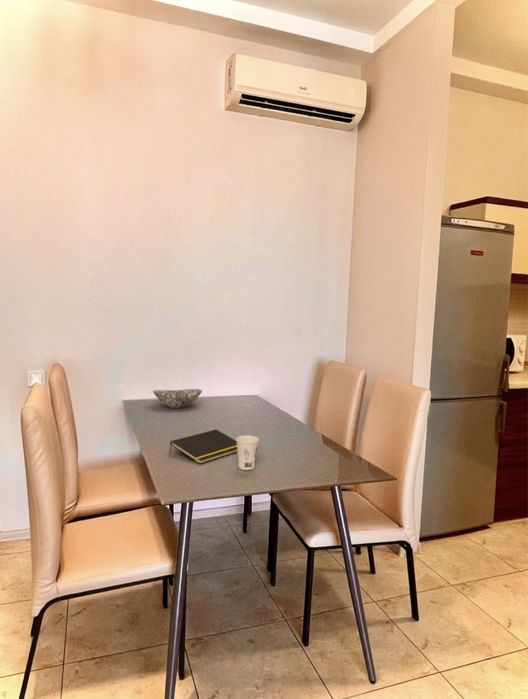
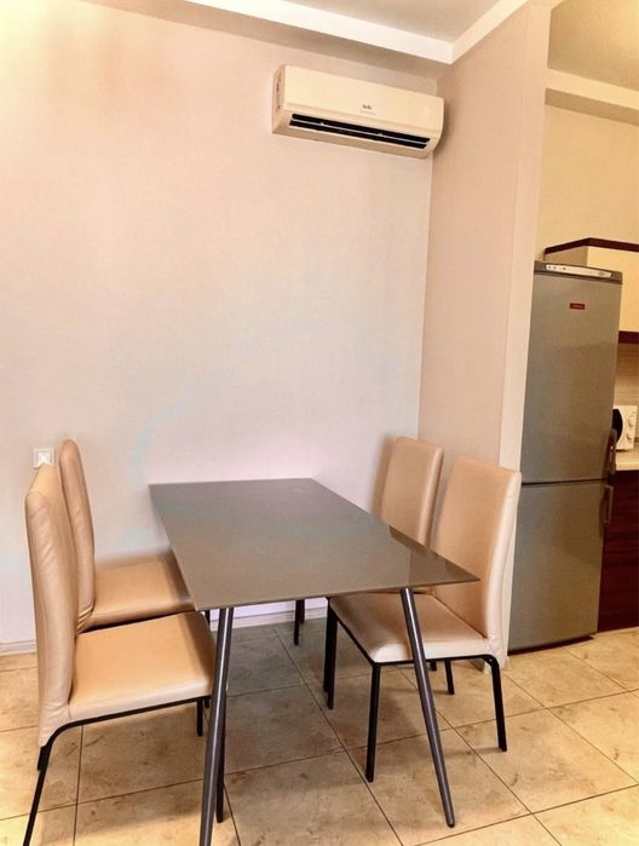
- notepad (208, 445)
- decorative bowl (177, 398)
- cup (247, 452)
